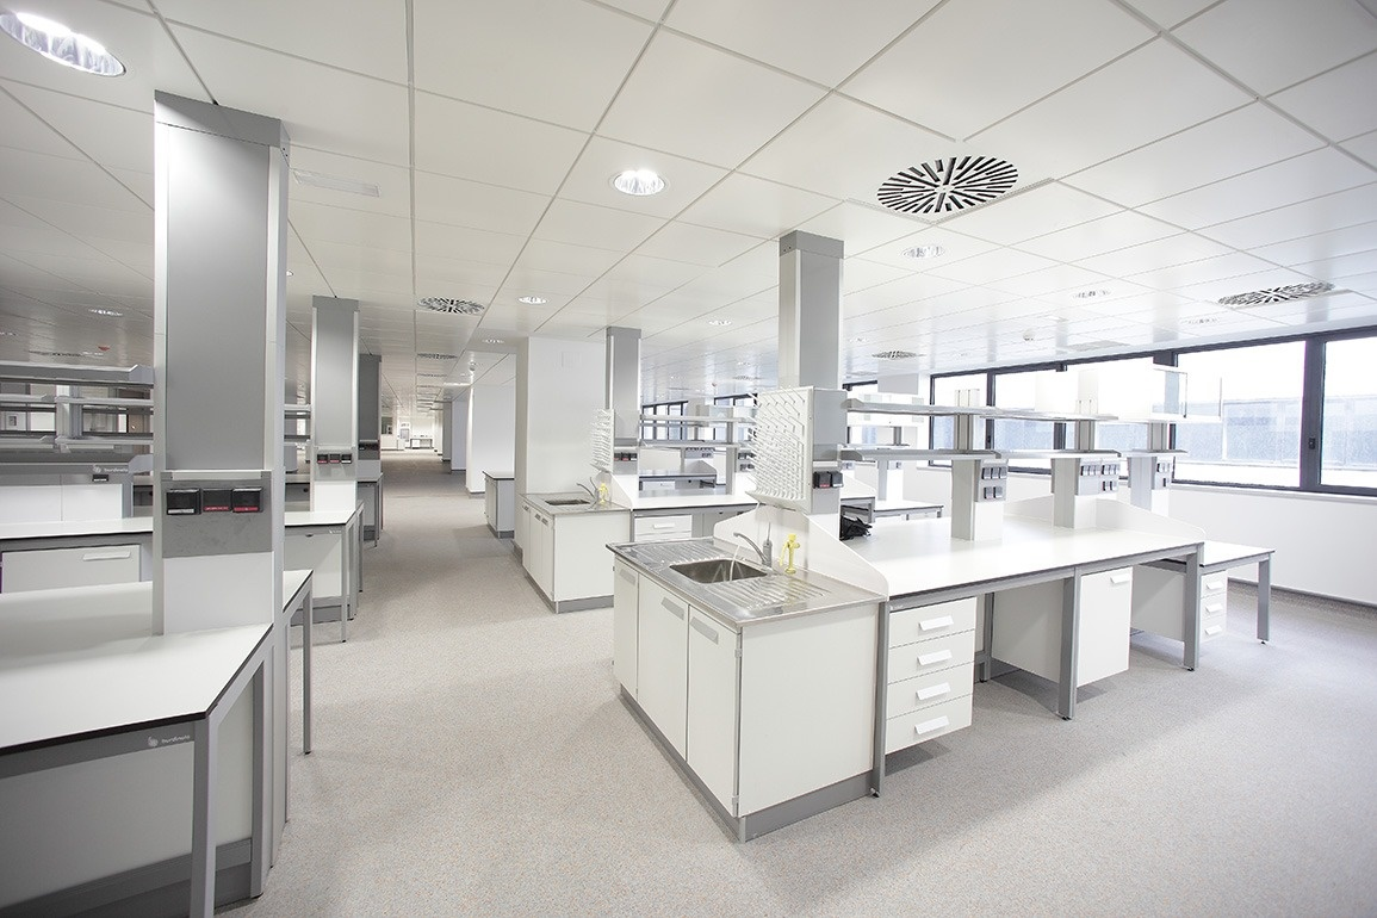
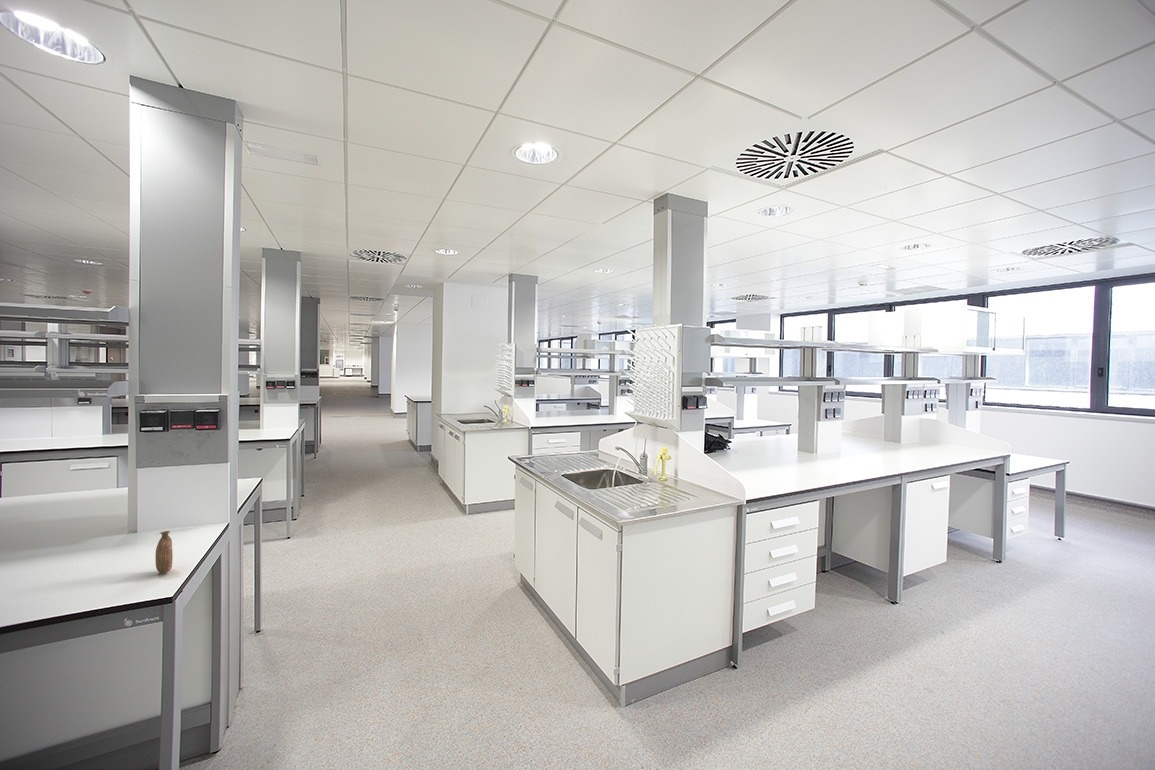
+ flask (164, 552)
